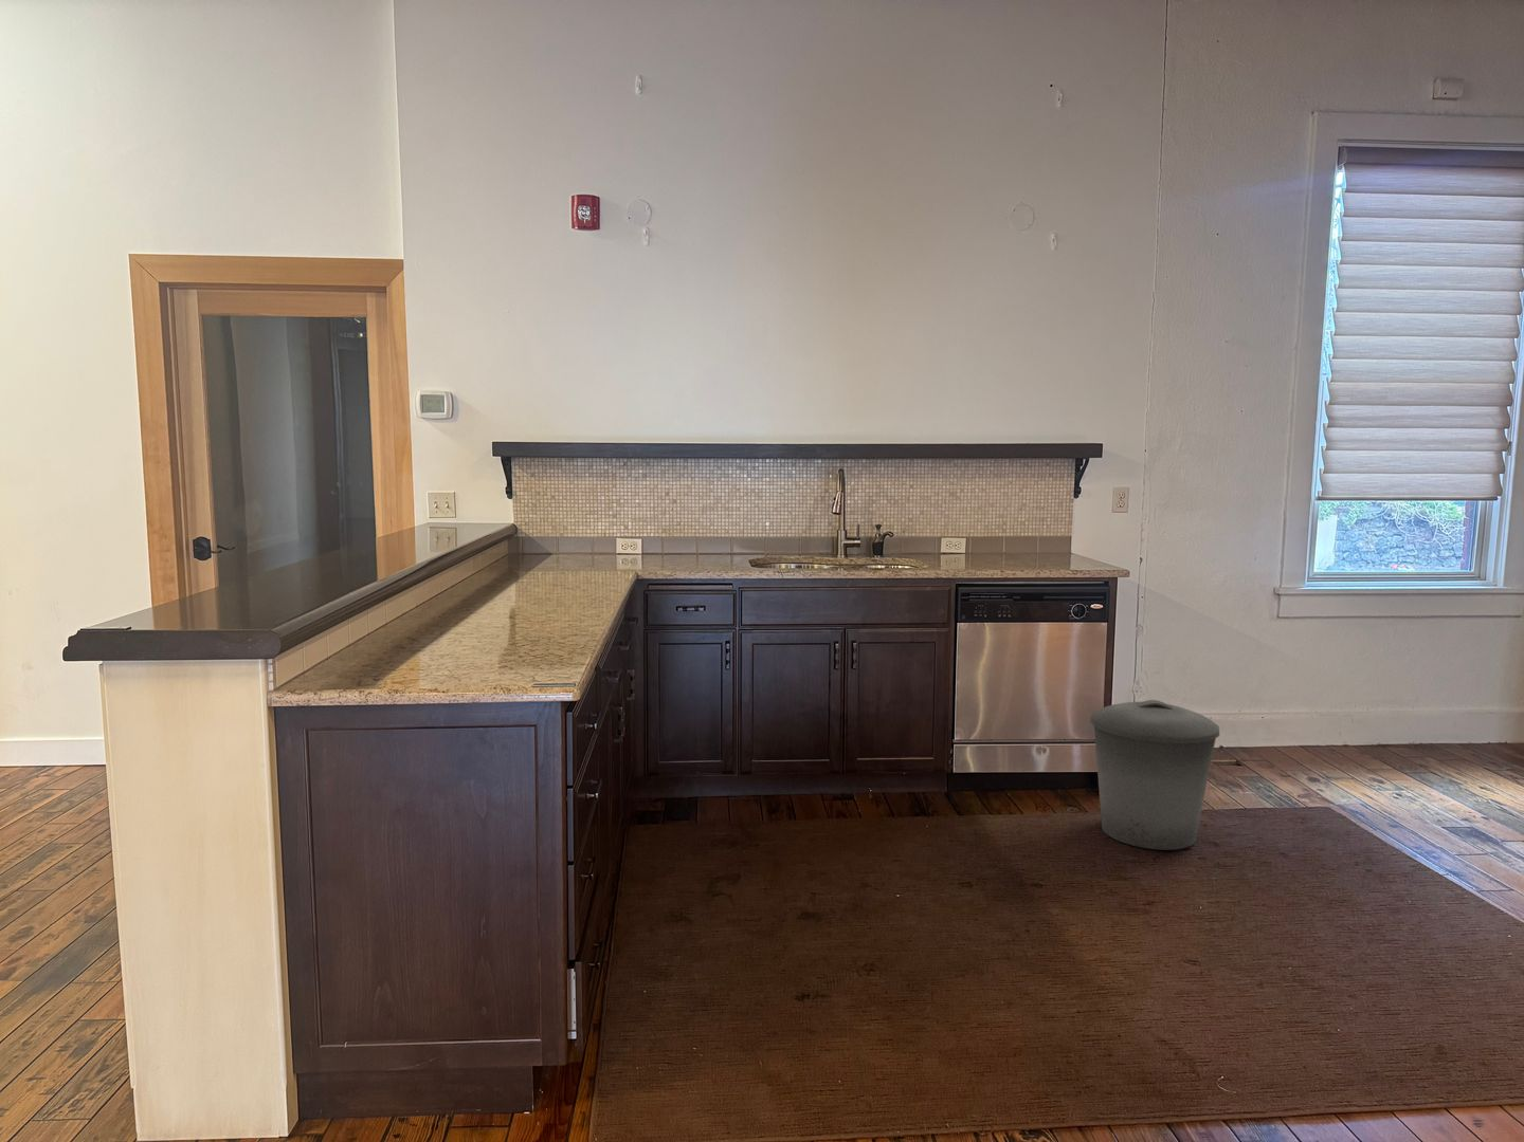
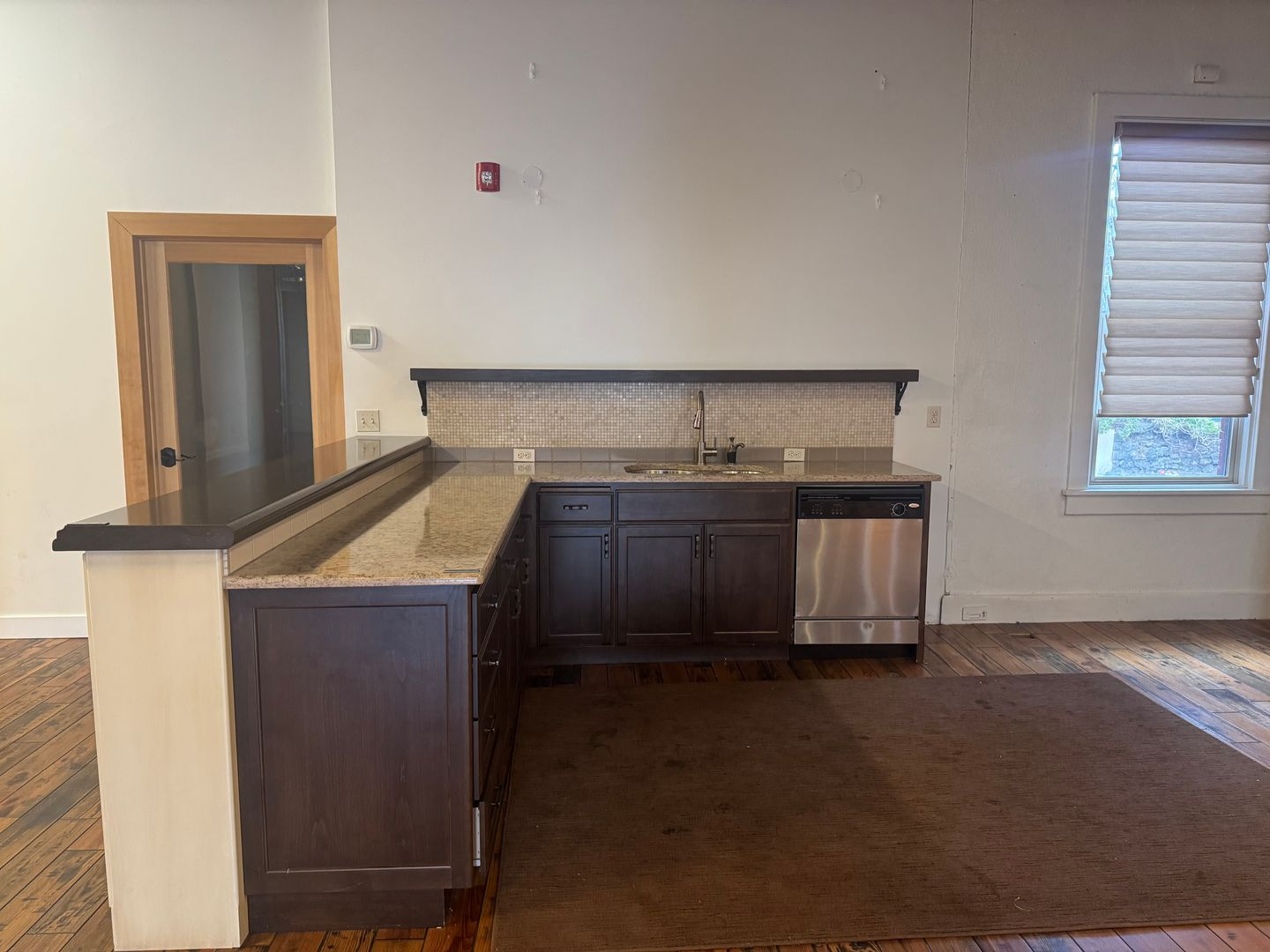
- trash can (1151, 767)
